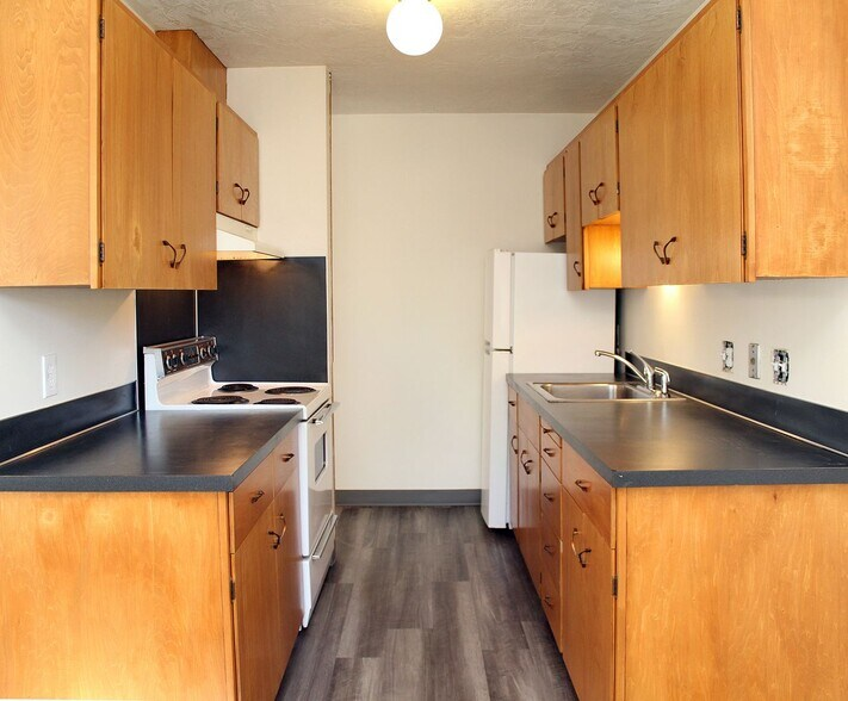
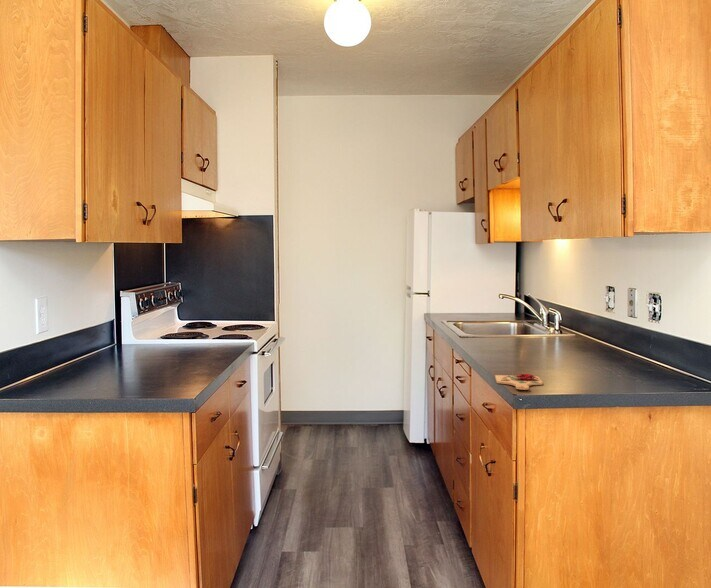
+ cutting board (519, 379)
